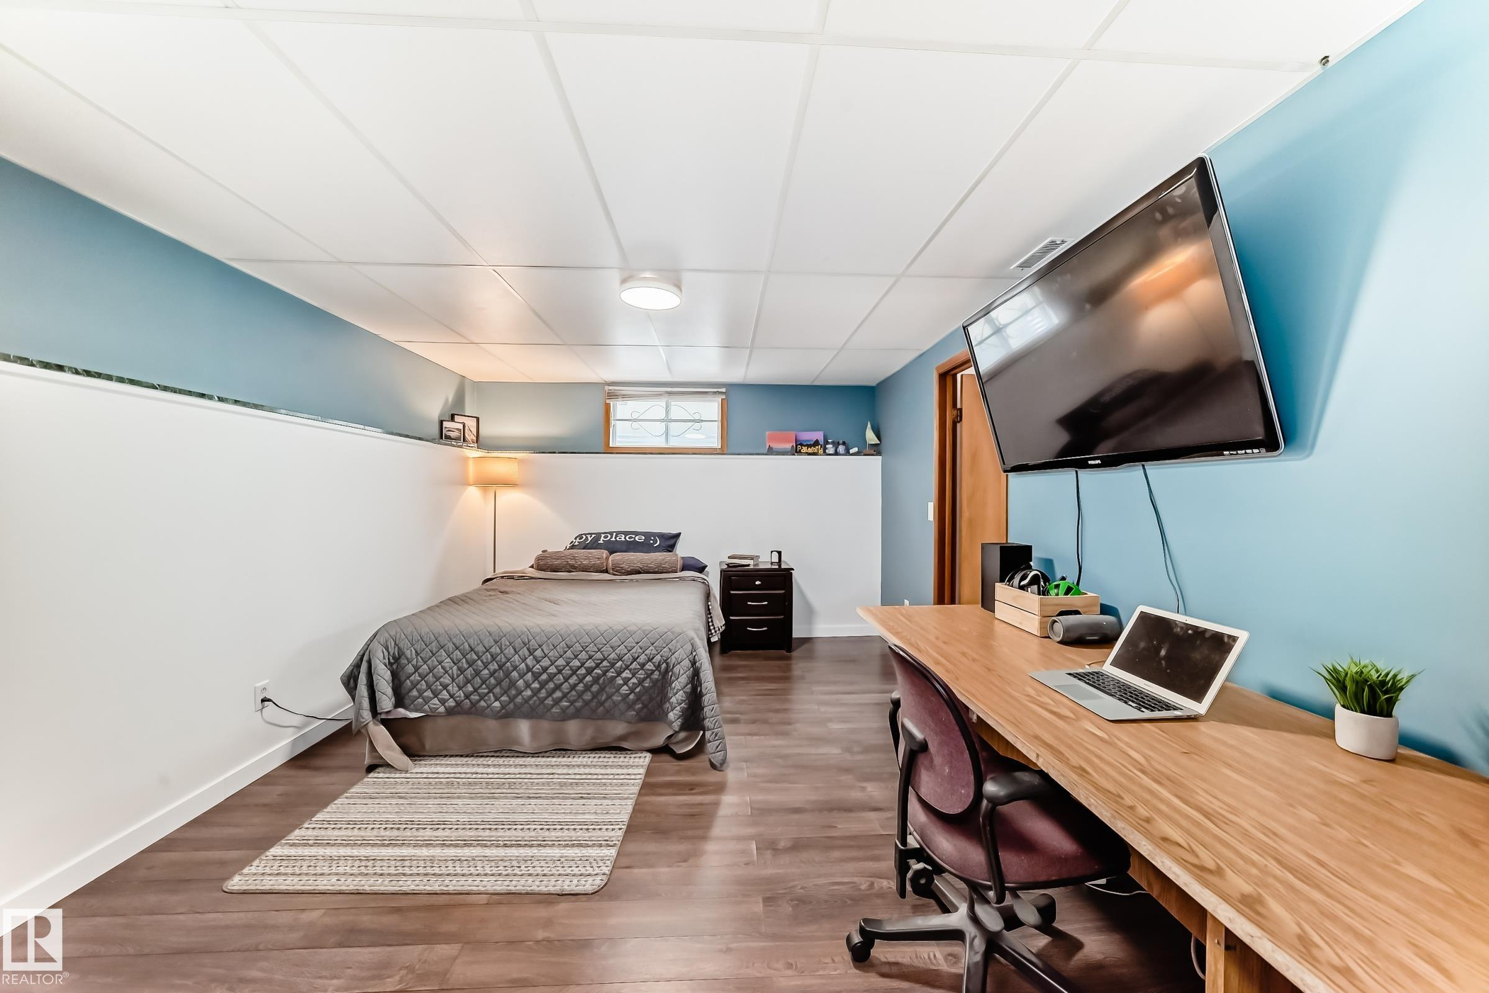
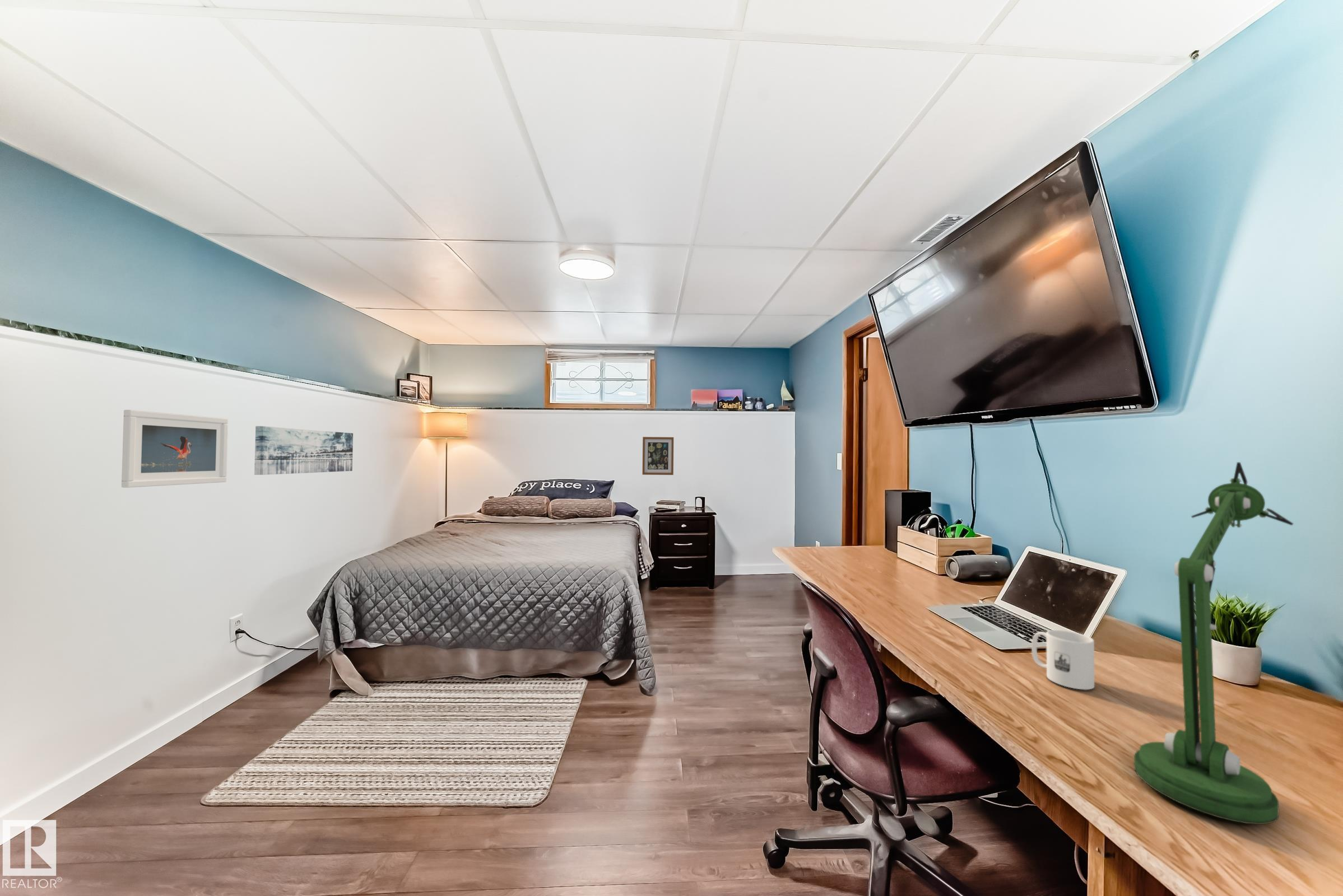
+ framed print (180, 449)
+ mug (1061, 655)
+ wall art (310, 451)
+ desk lamp (1210, 609)
+ wall art (658, 456)
